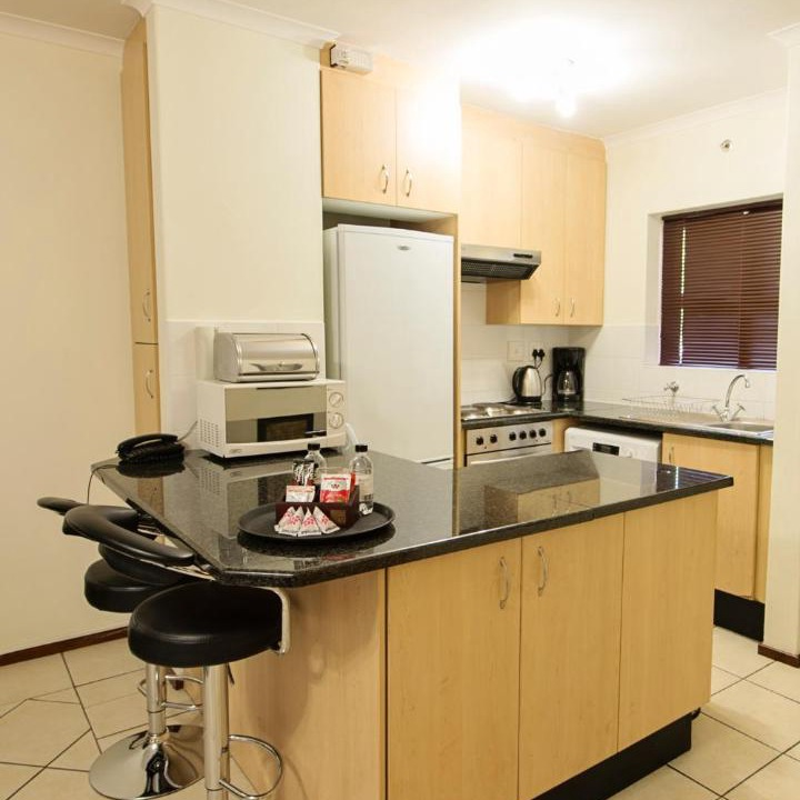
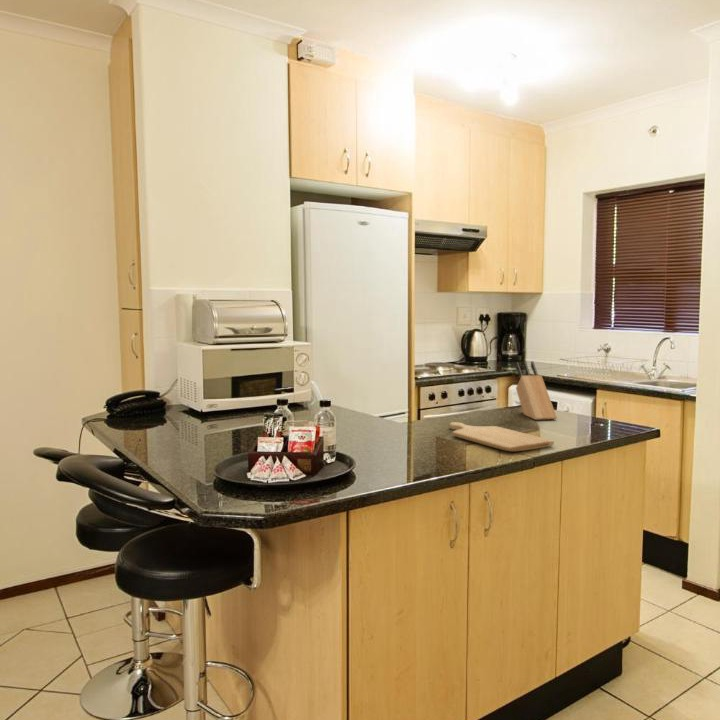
+ knife block (534, 388)
+ chopping board (489, 434)
